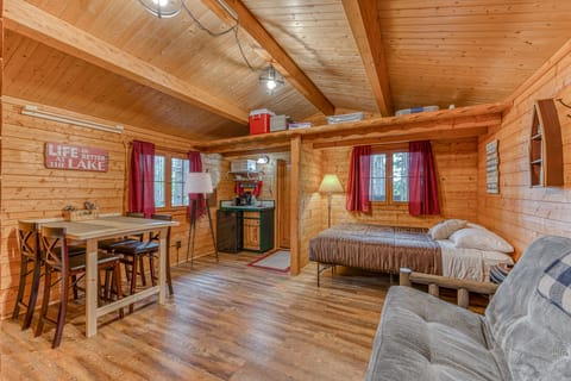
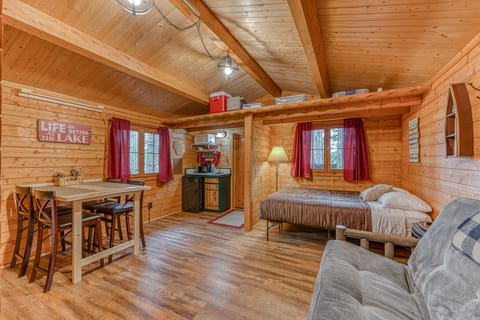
- floor lamp (192, 219)
